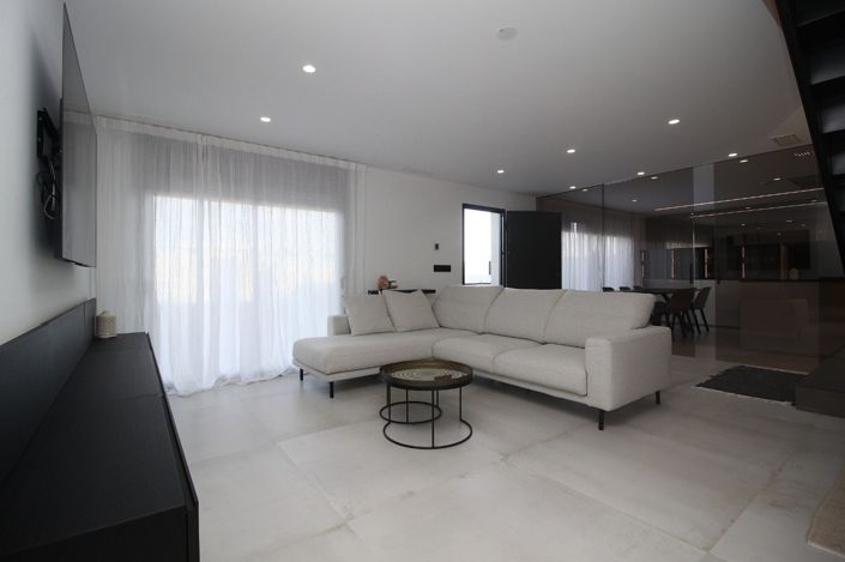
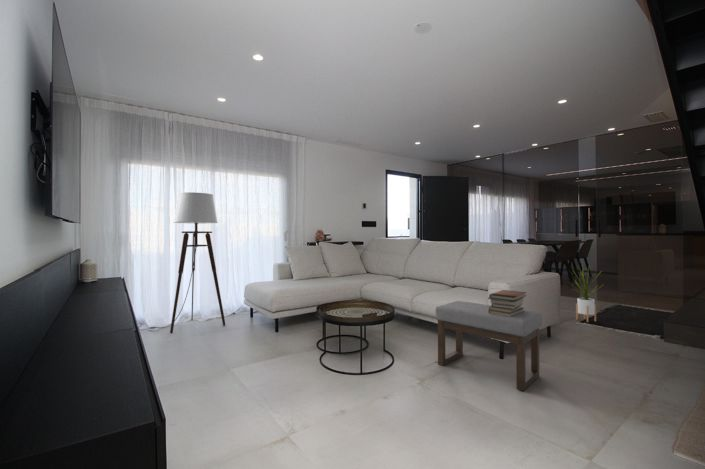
+ floor lamp (184, 260)
+ book stack (507, 302)
+ ottoman (488, 337)
+ house plant (586, 292)
